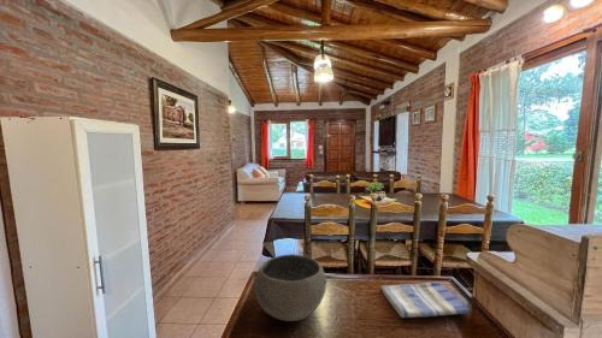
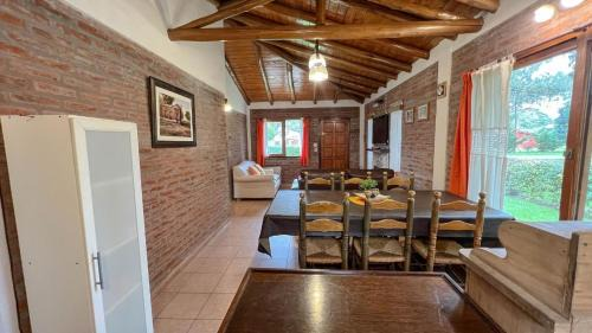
- bowl (290, 287)
- dish towel (421, 297)
